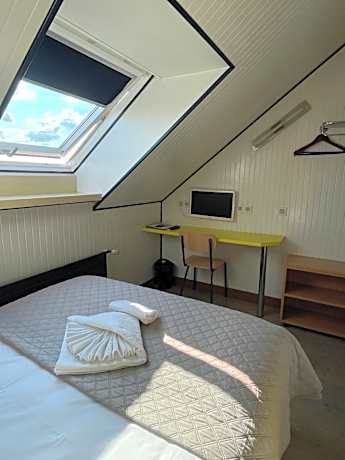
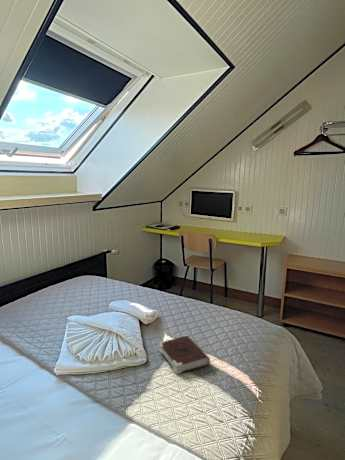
+ book (183, 352)
